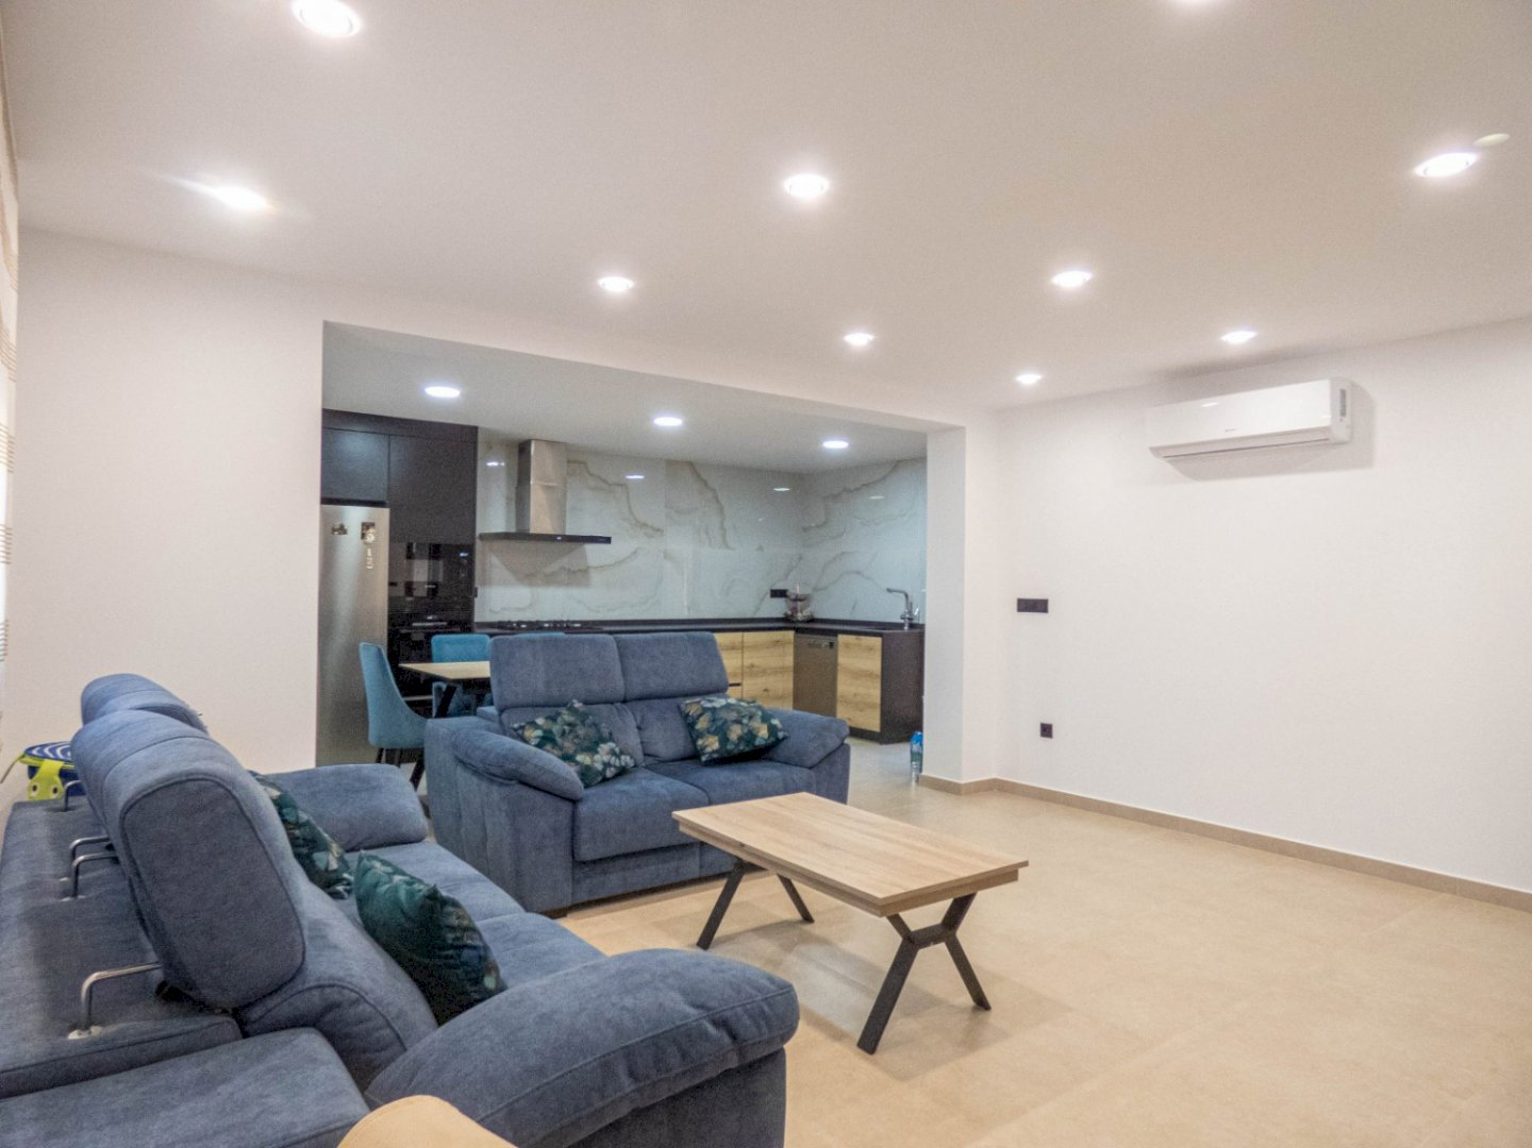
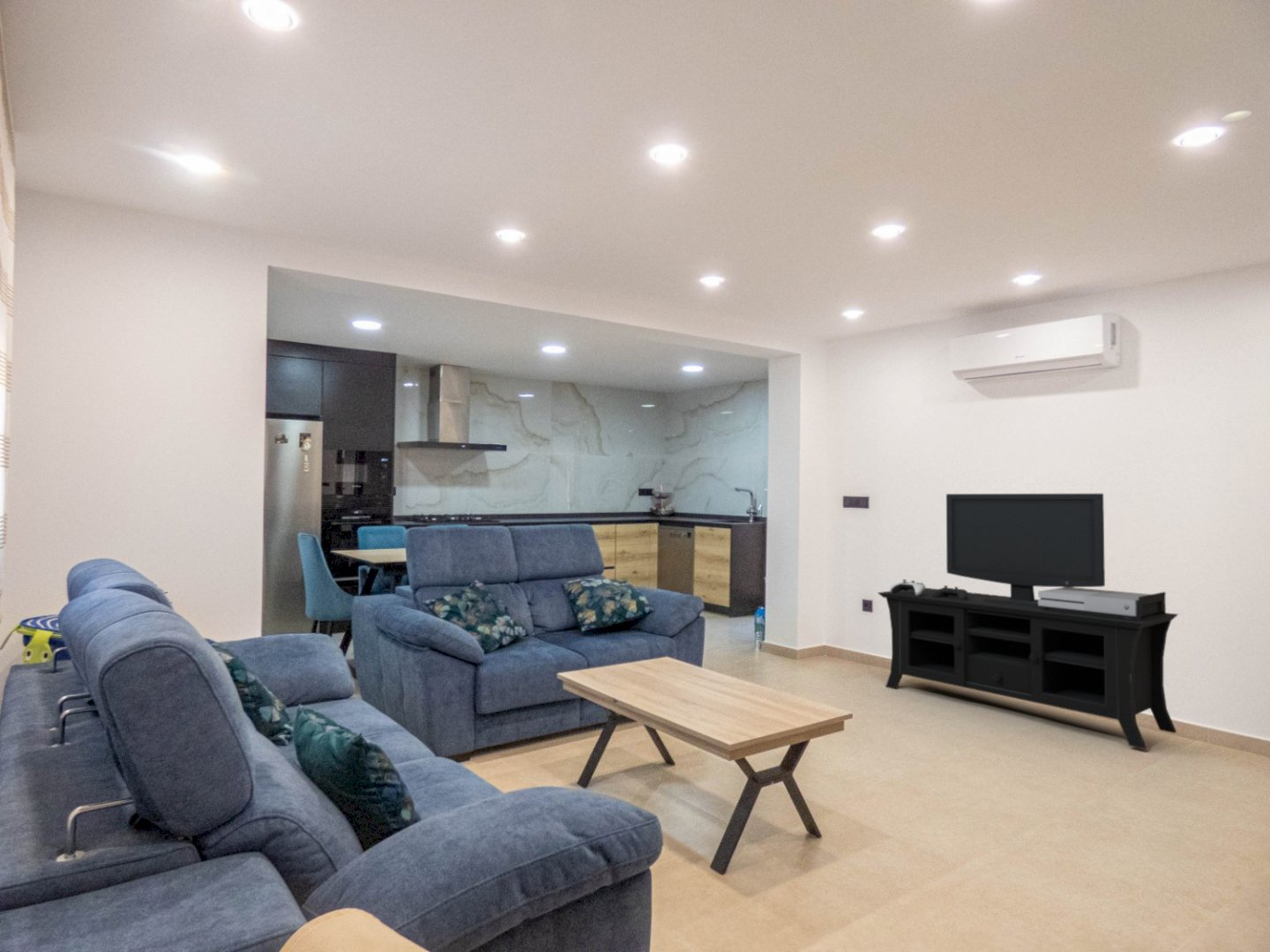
+ media console (1012, 600)
